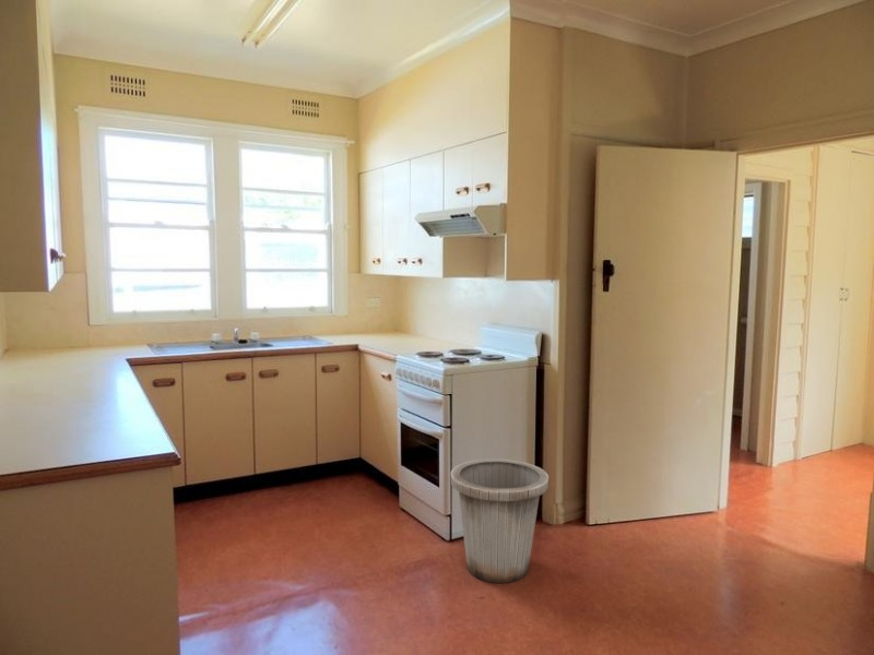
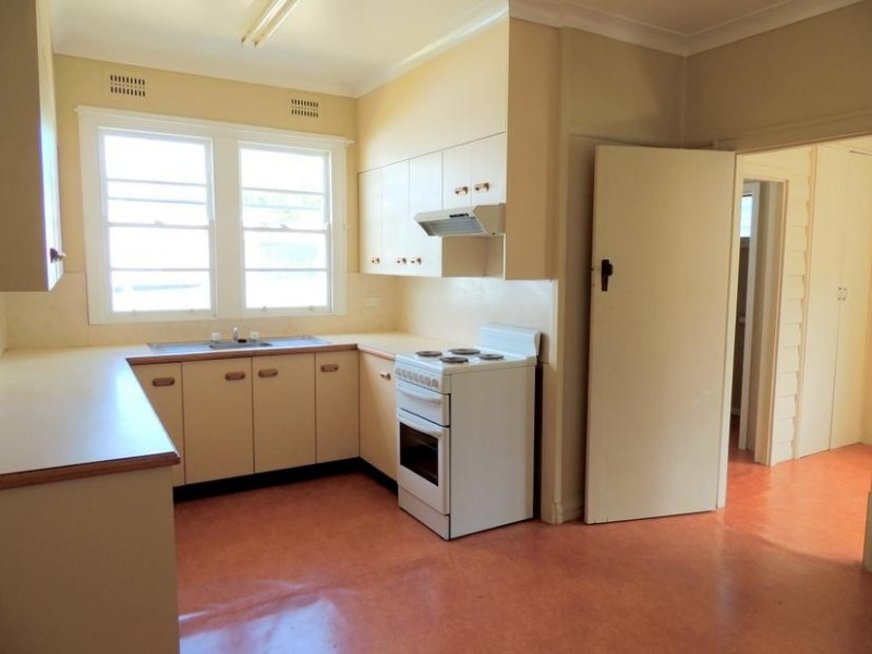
- trash can (498, 521)
